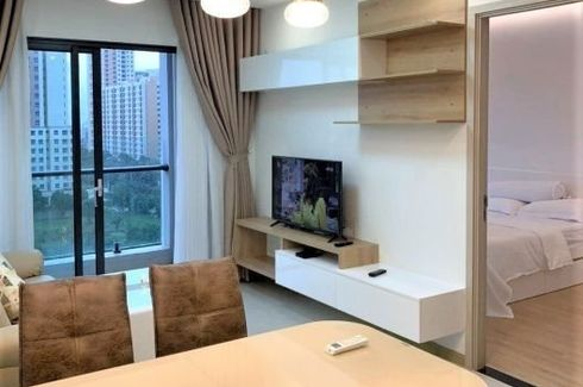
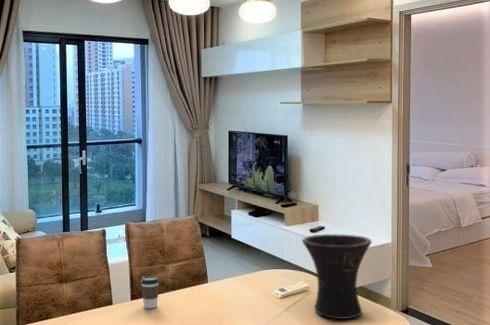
+ coffee cup (150, 292)
+ vase (336, 275)
